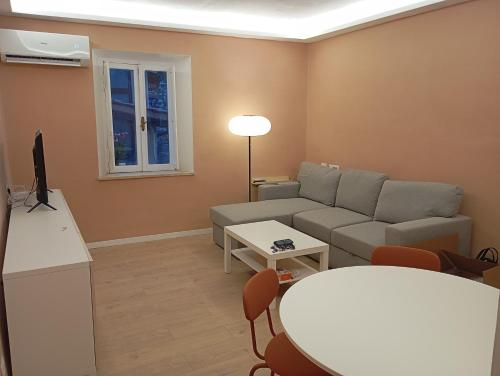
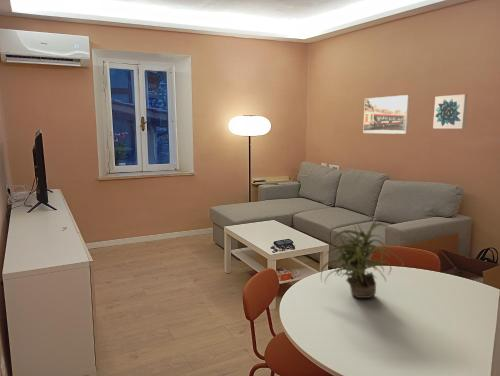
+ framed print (384, 115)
+ wall art (449, 112)
+ potted plant (362, 258)
